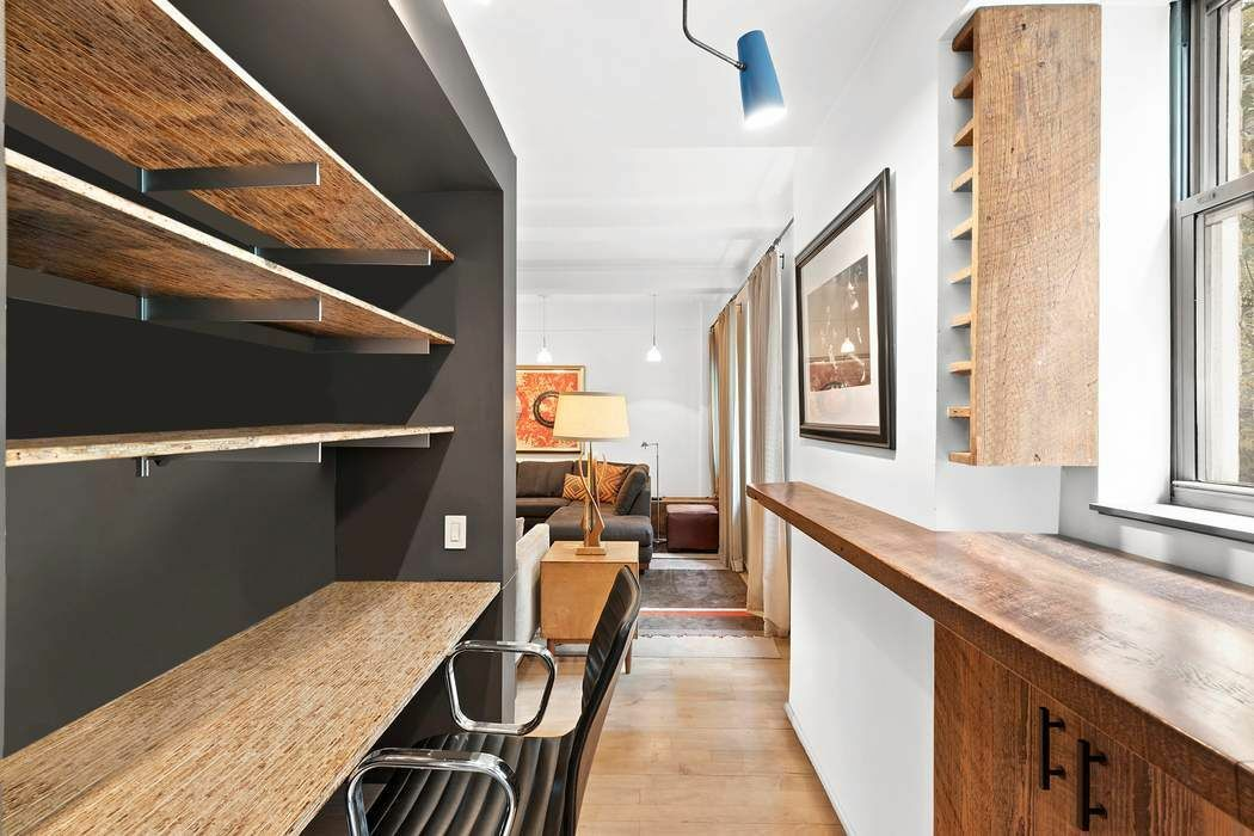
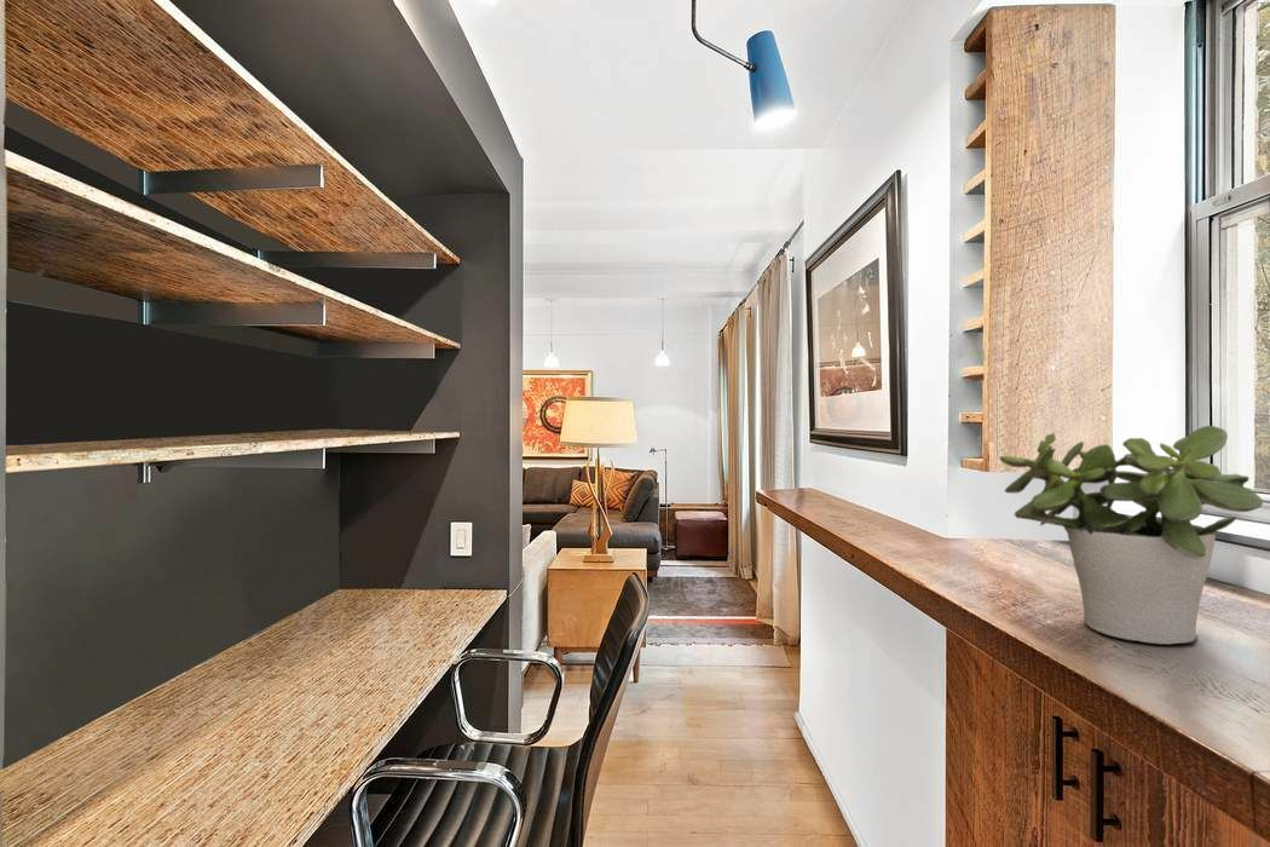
+ potted plant (1121, 530)
